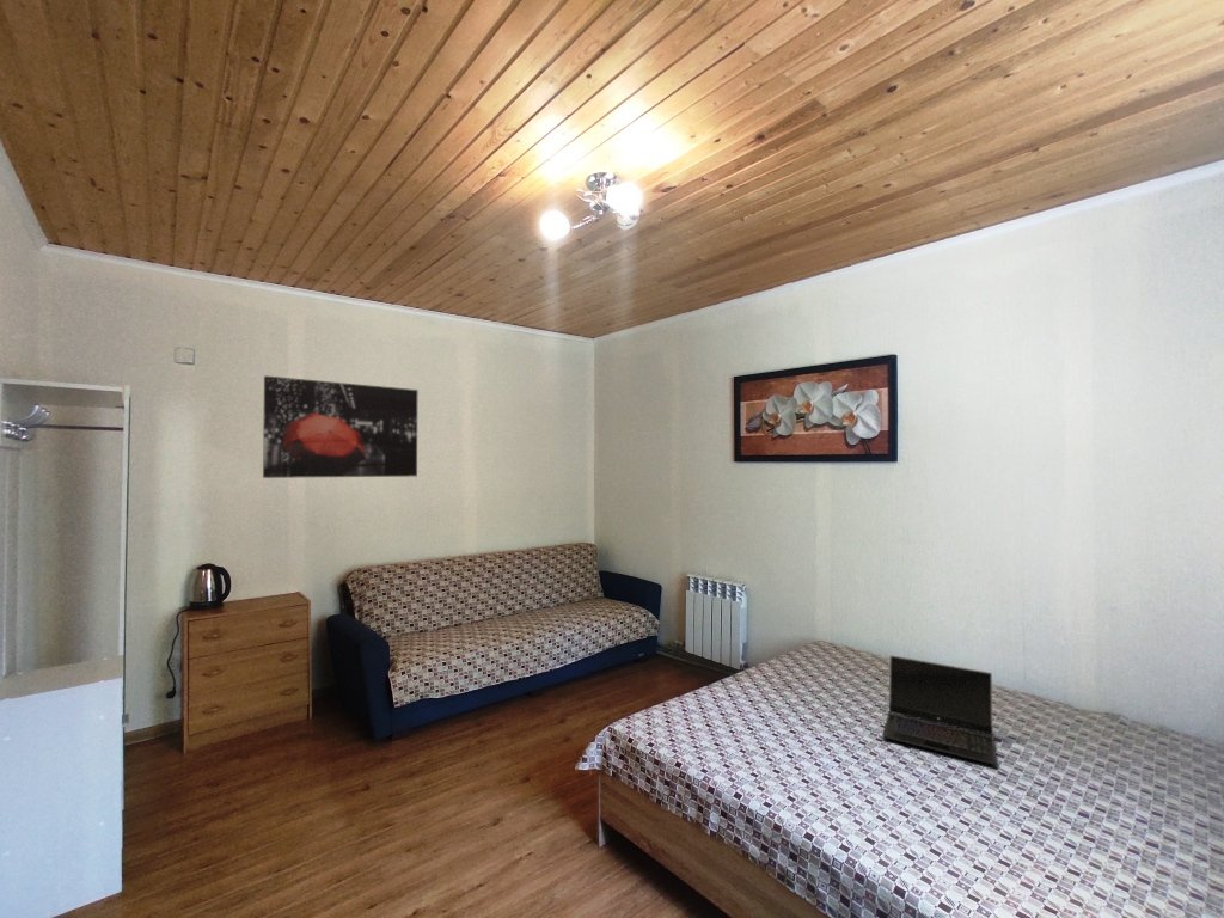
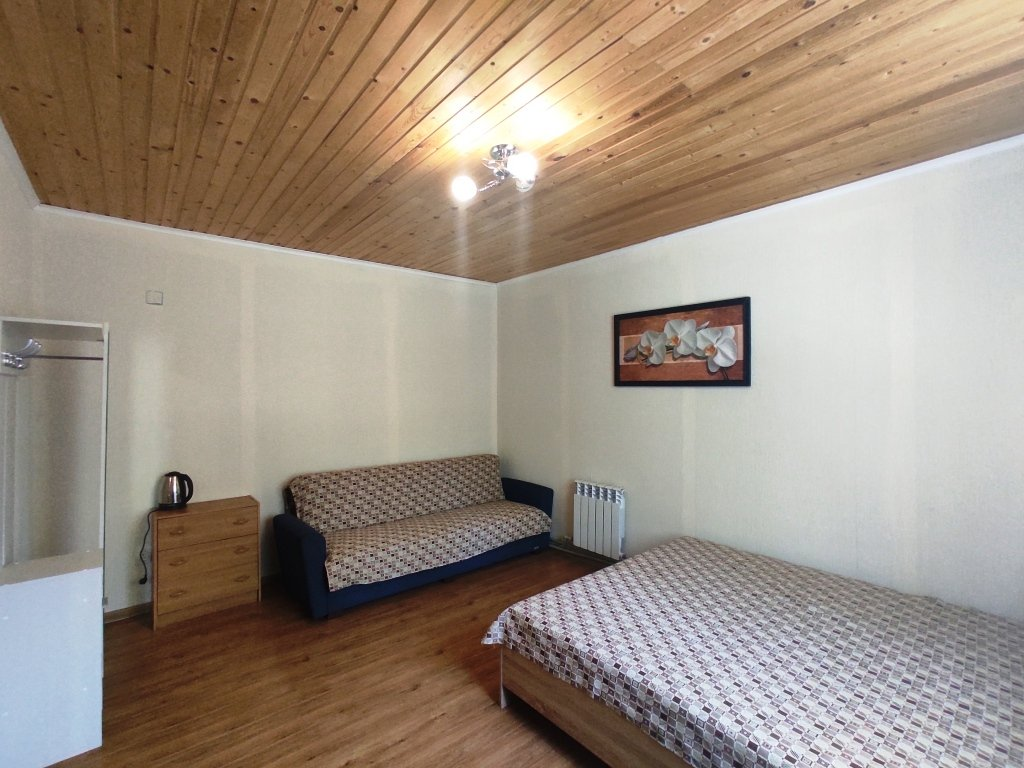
- wall art (347, 429)
- laptop computer (937, 705)
